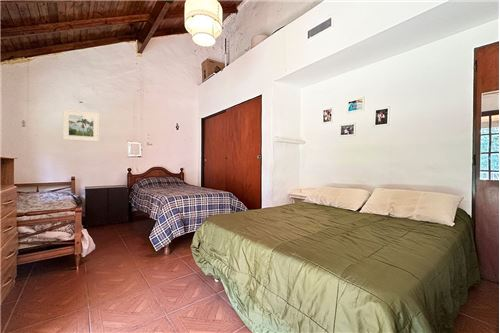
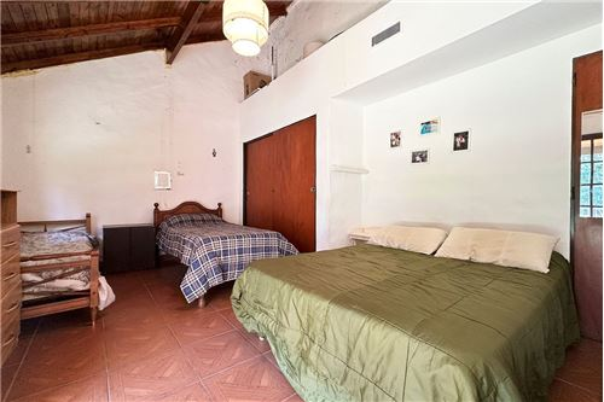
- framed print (81, 126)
